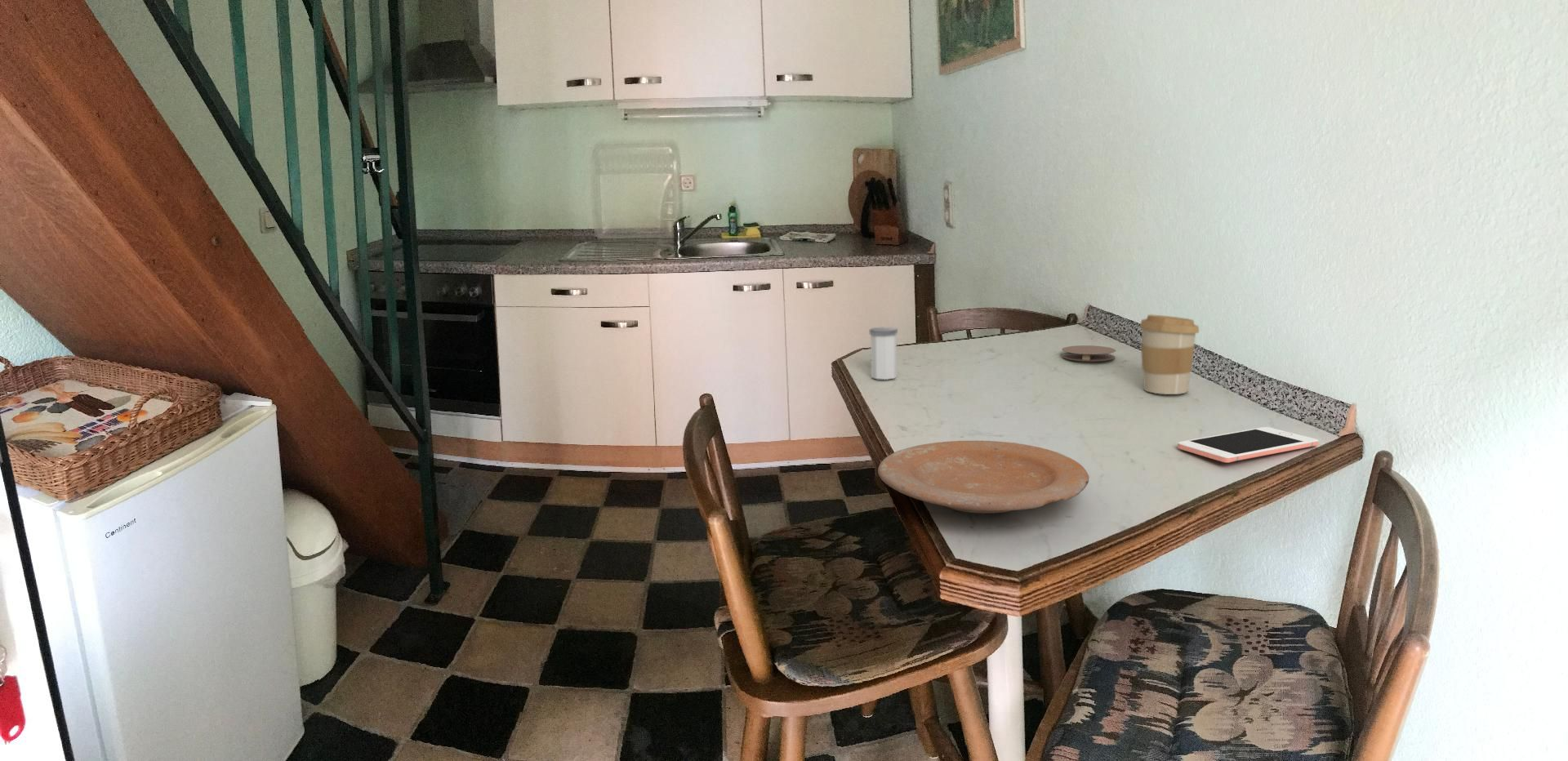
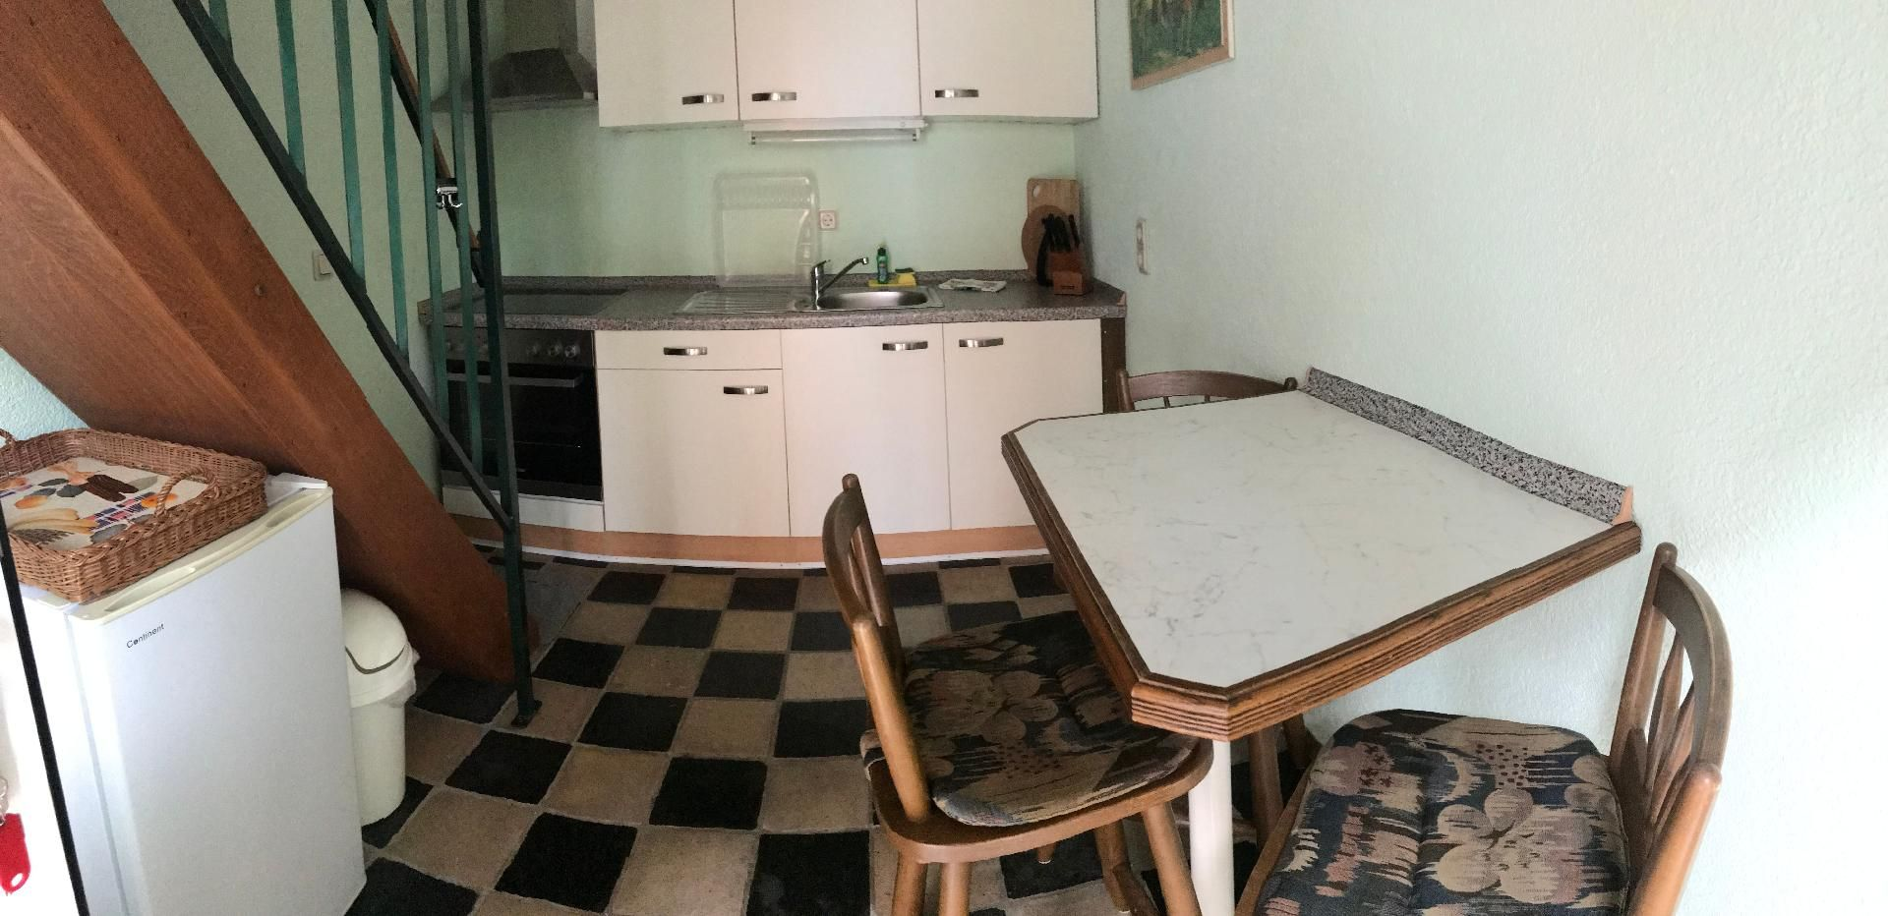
- coaster (1088, 353)
- coffee cup (1167, 352)
- cell phone (1247, 443)
- salt shaker (884, 353)
- plate (980, 483)
